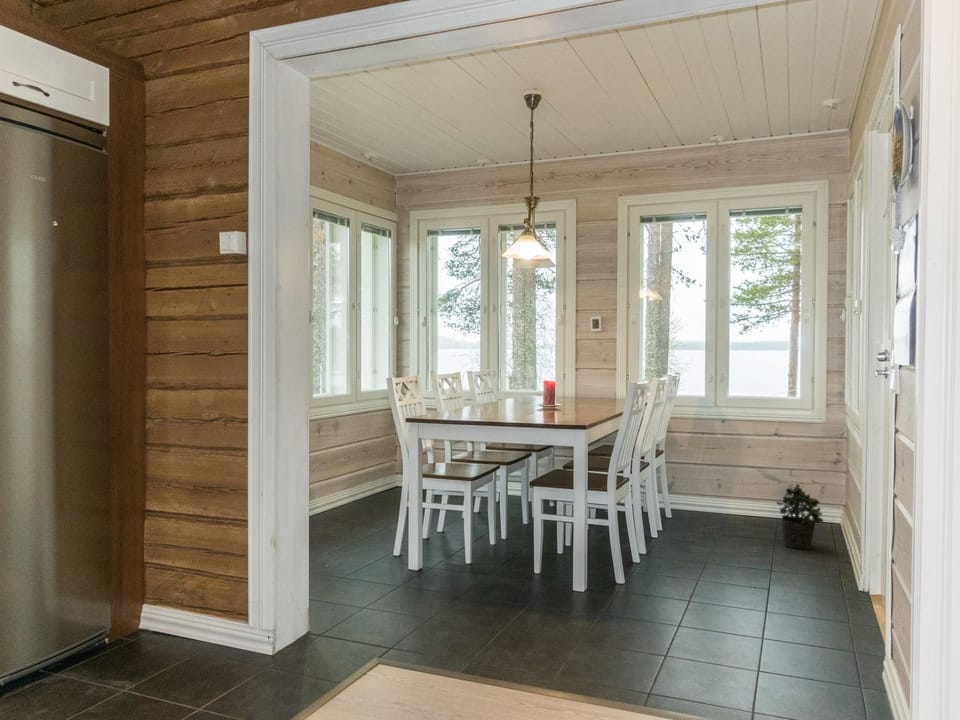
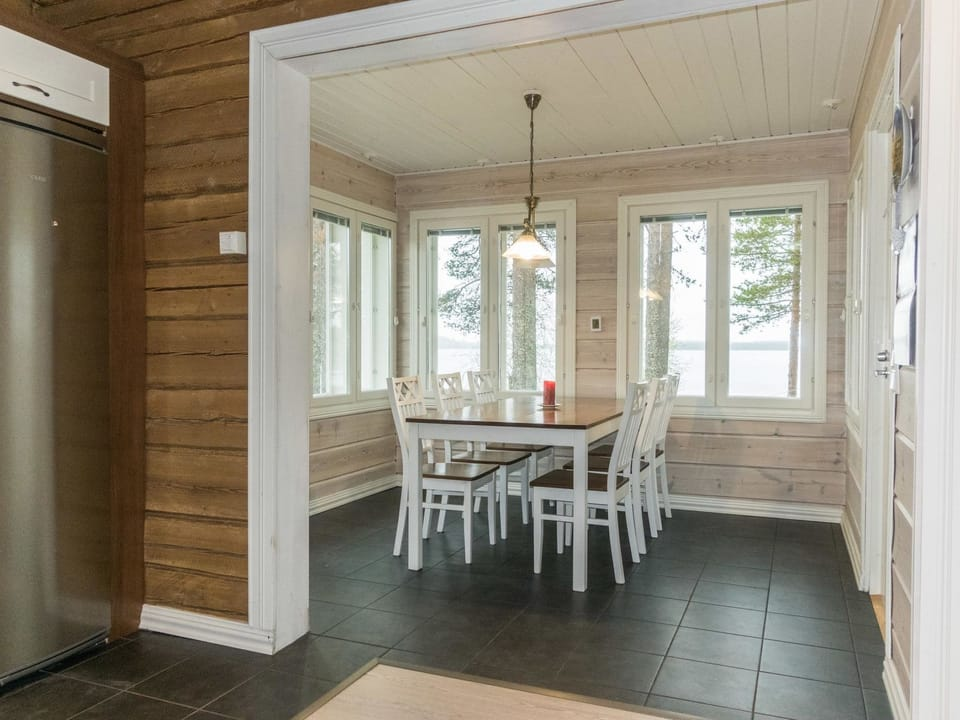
- potted plant (798, 515)
